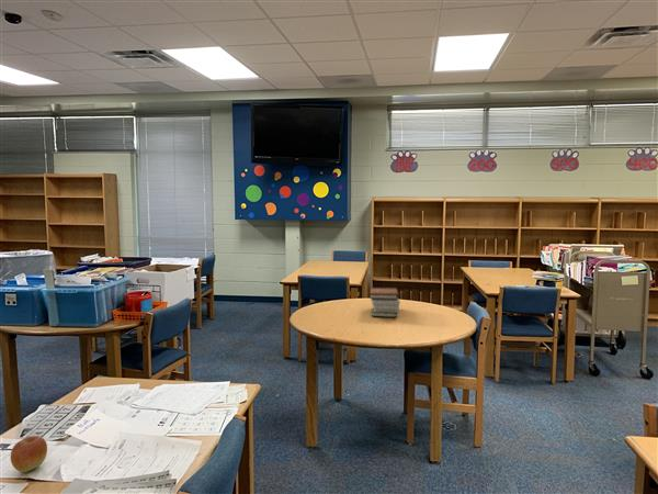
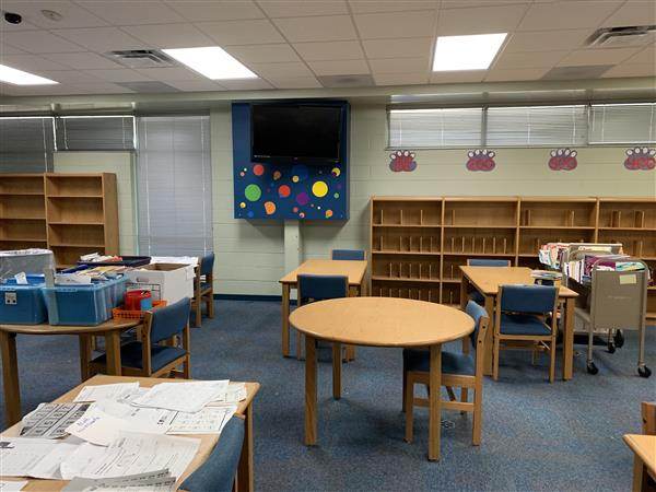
- book stack (384, 301)
- apple (29, 453)
